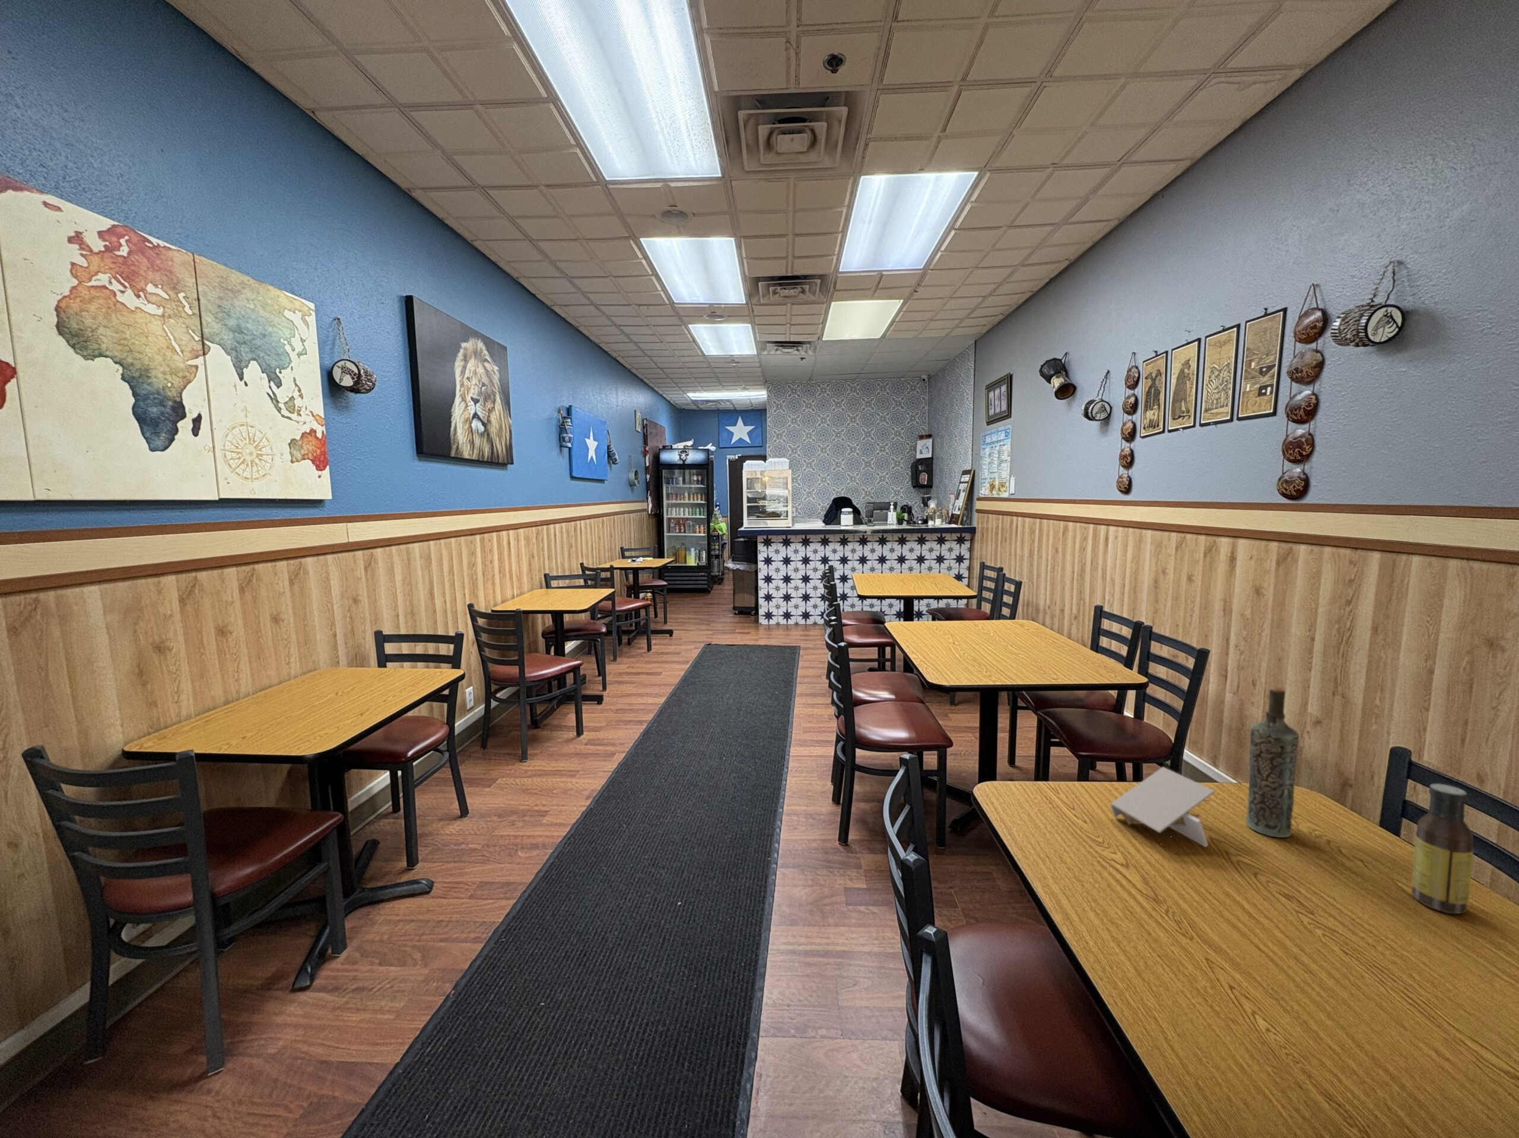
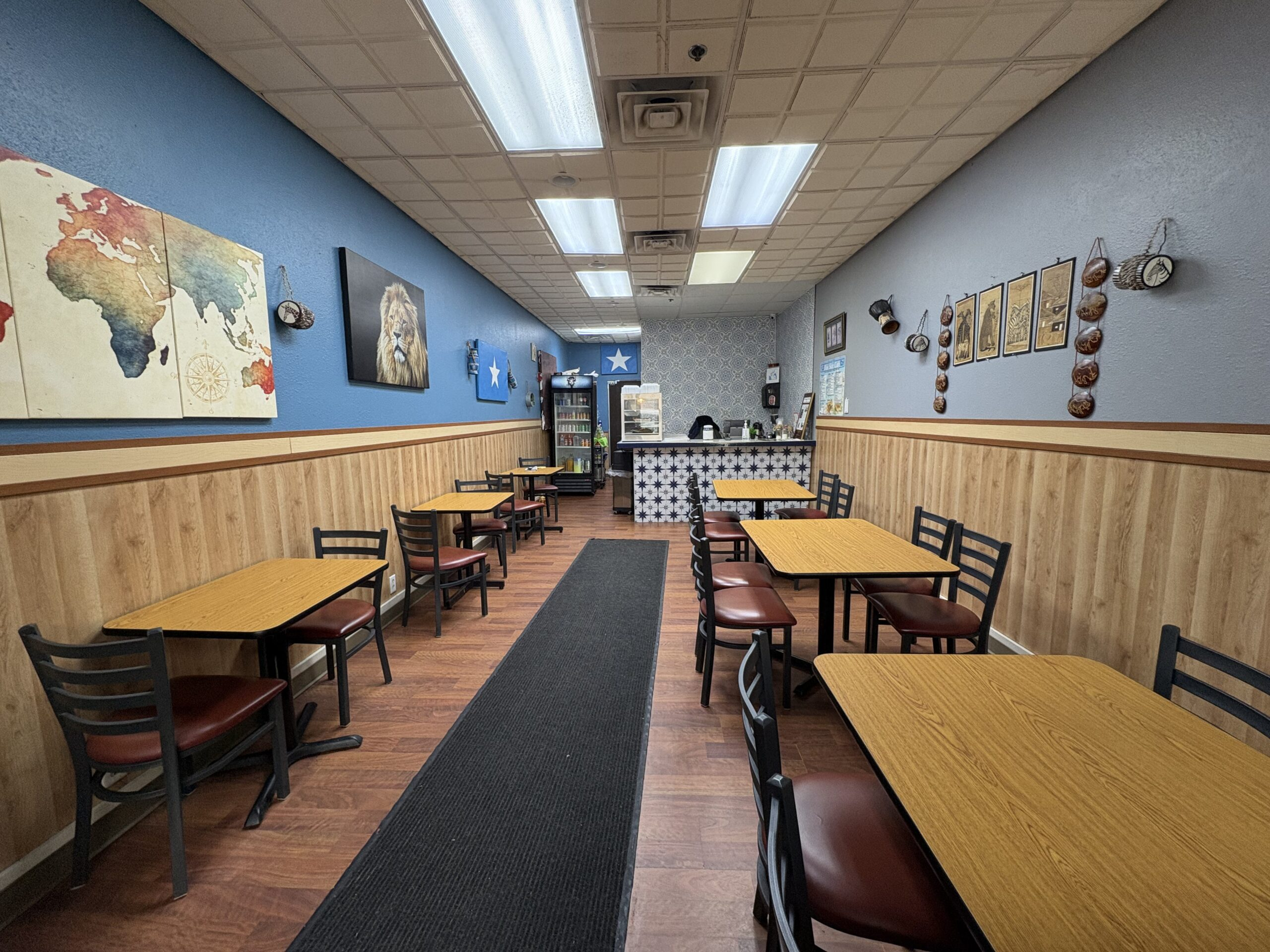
- sauce bottle (1444, 846)
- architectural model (1167, 807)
- bottle (1273, 760)
